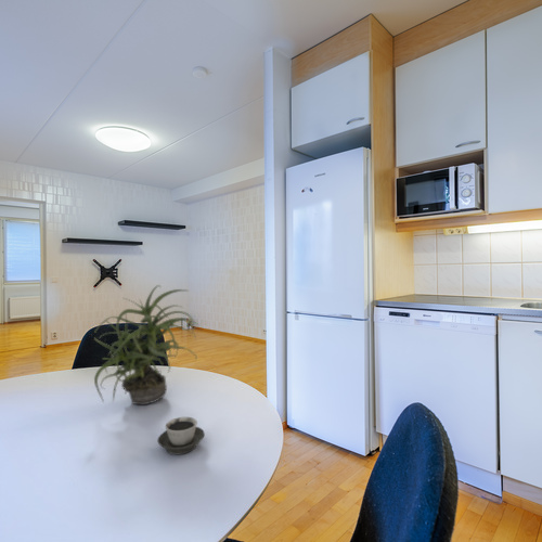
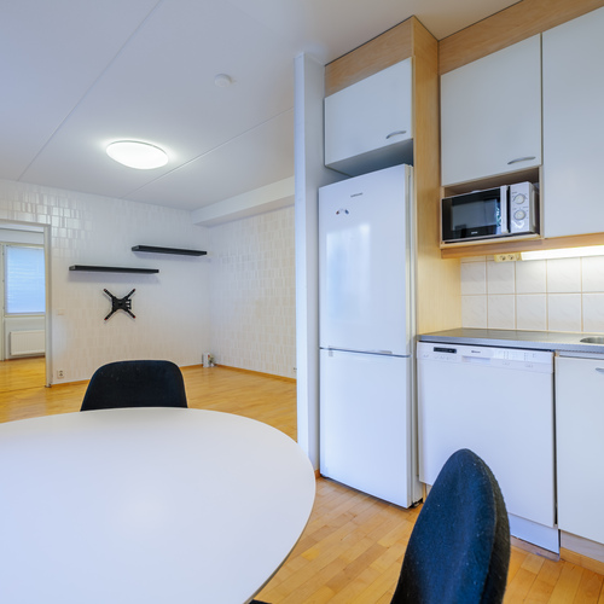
- cup (181, 435)
- potted plant (151, 344)
